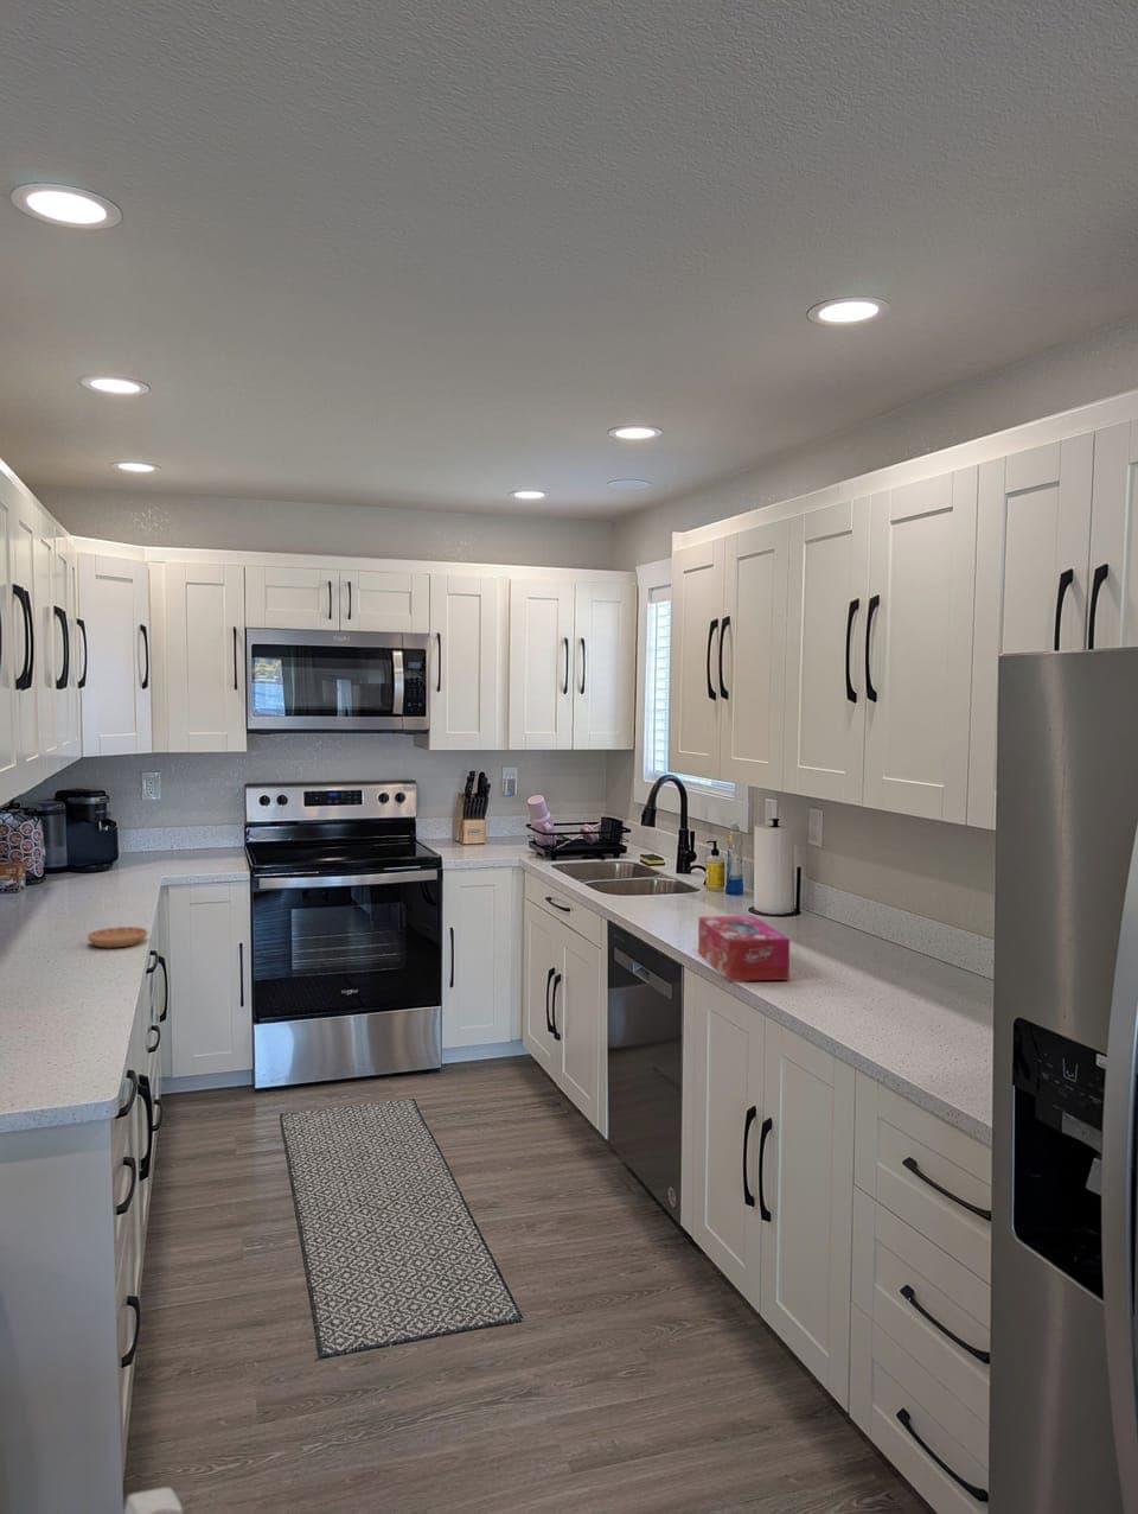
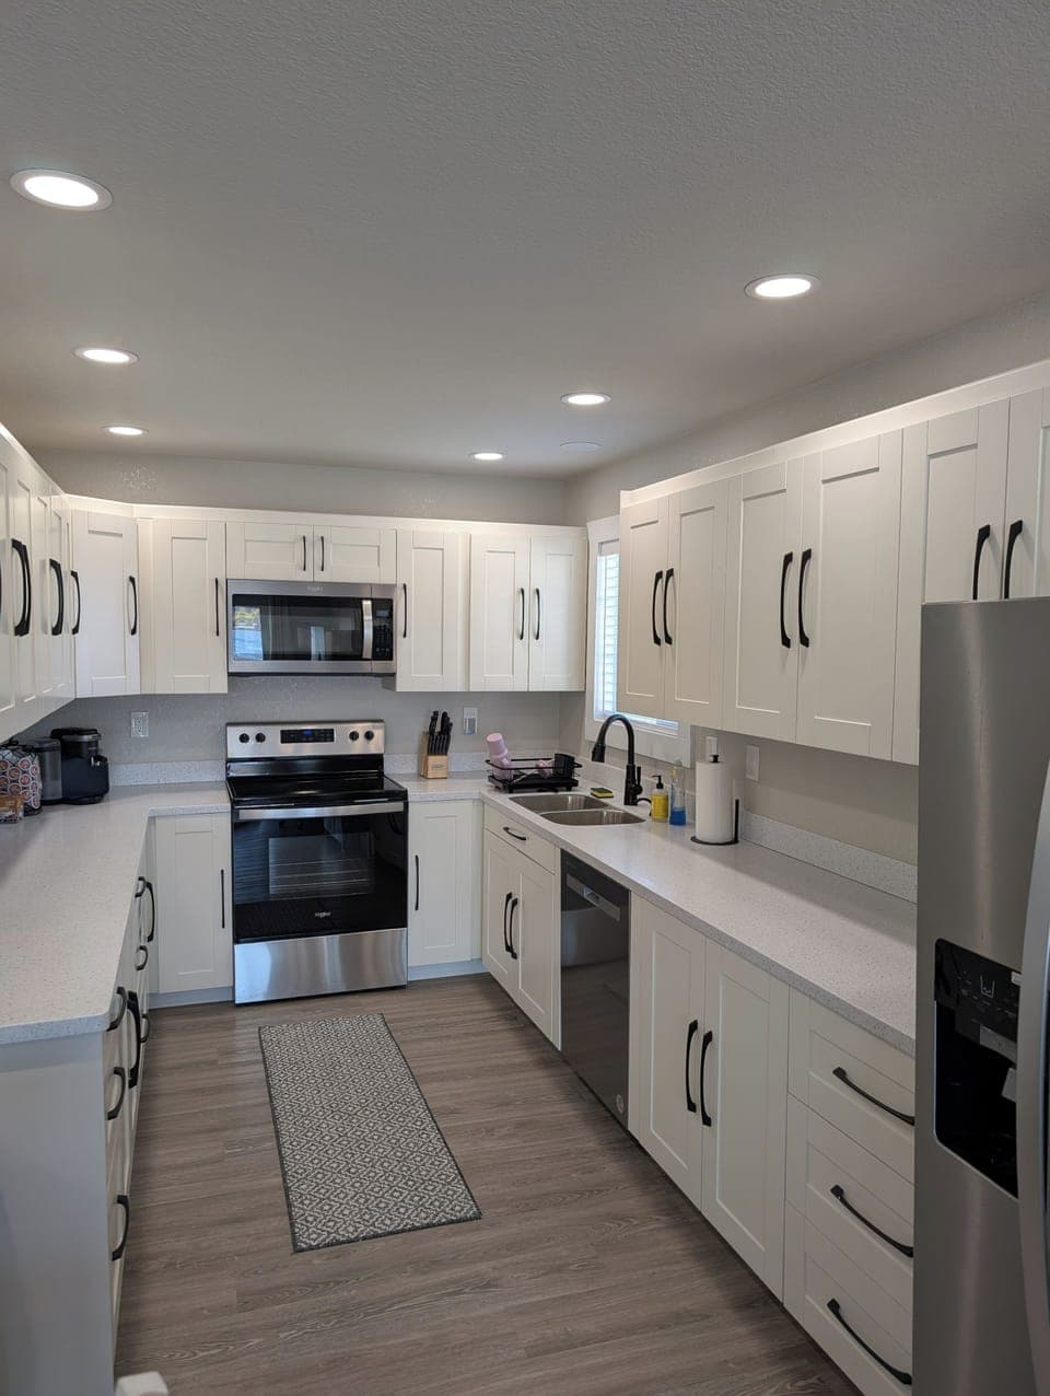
- tissue box (741, 946)
- saucer (117, 938)
